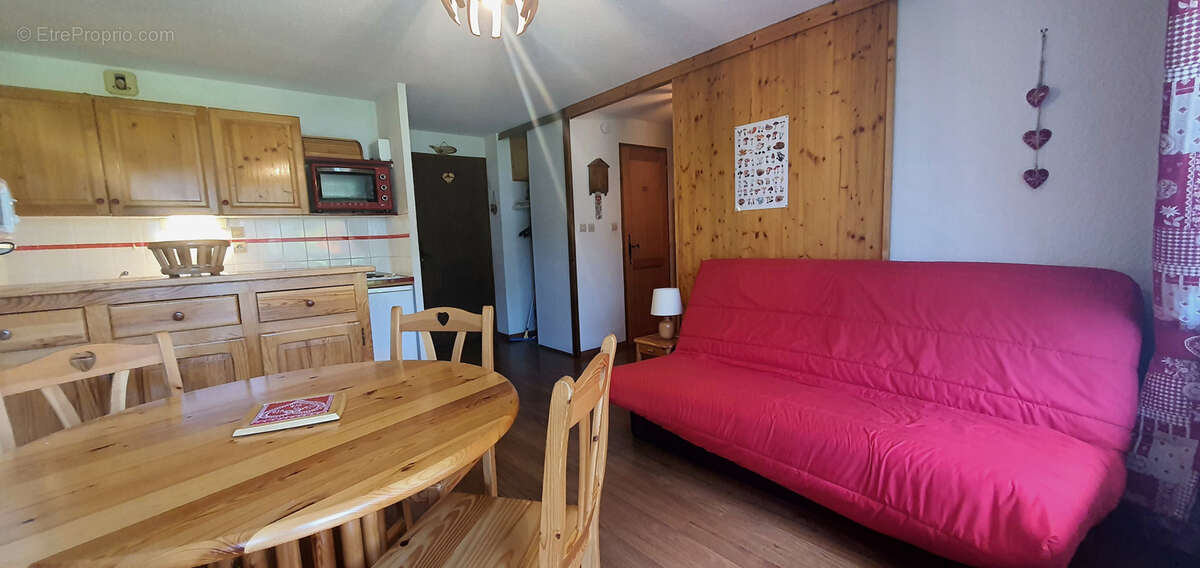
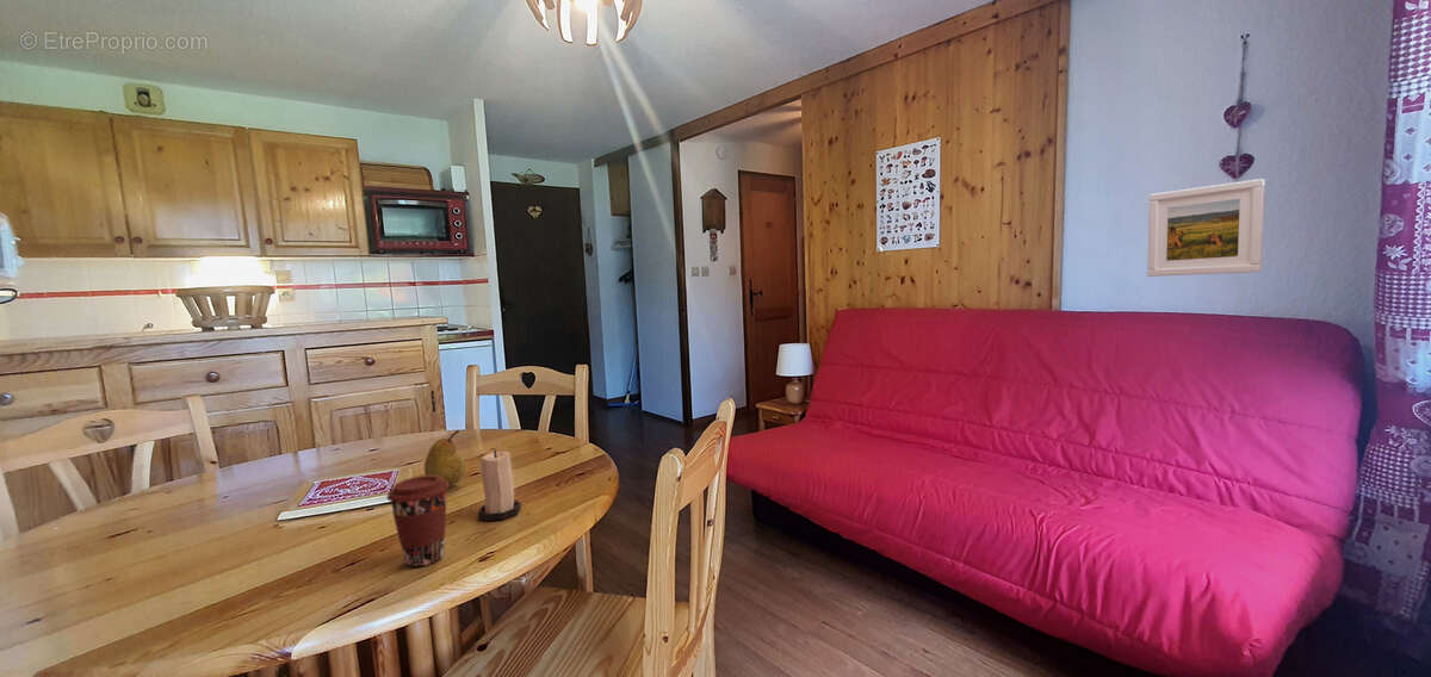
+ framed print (1202, 230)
+ candle (497, 480)
+ coffee cup (421, 520)
+ fruit (444, 459)
